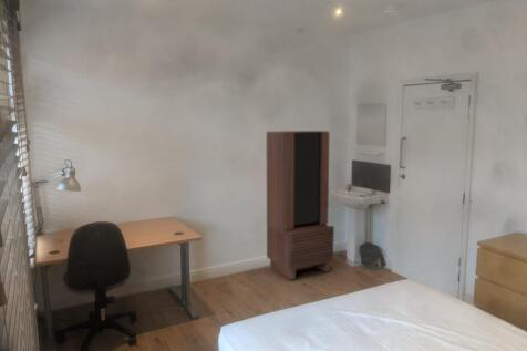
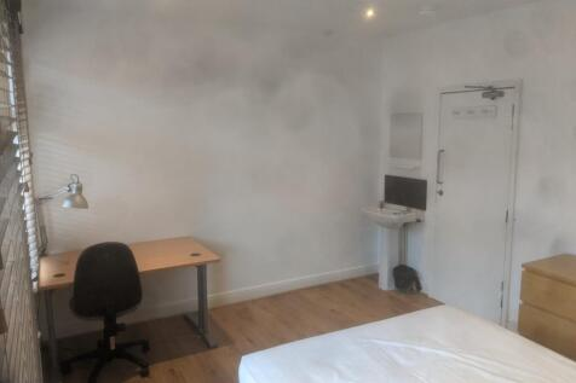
- bookcase (299, 202)
